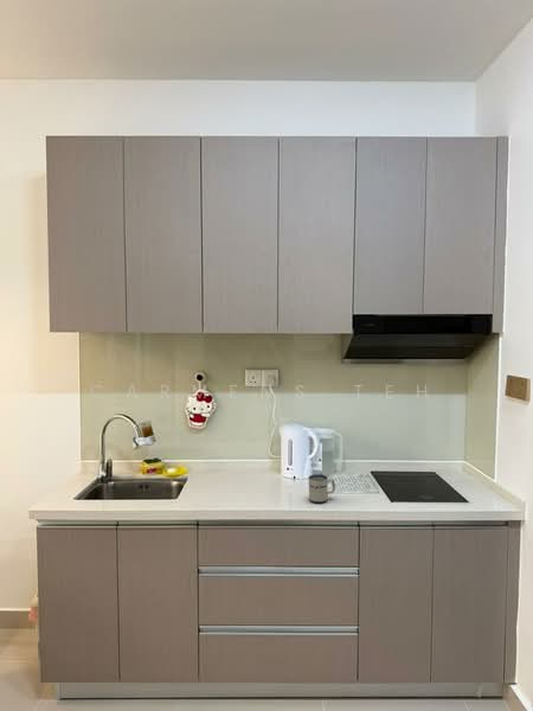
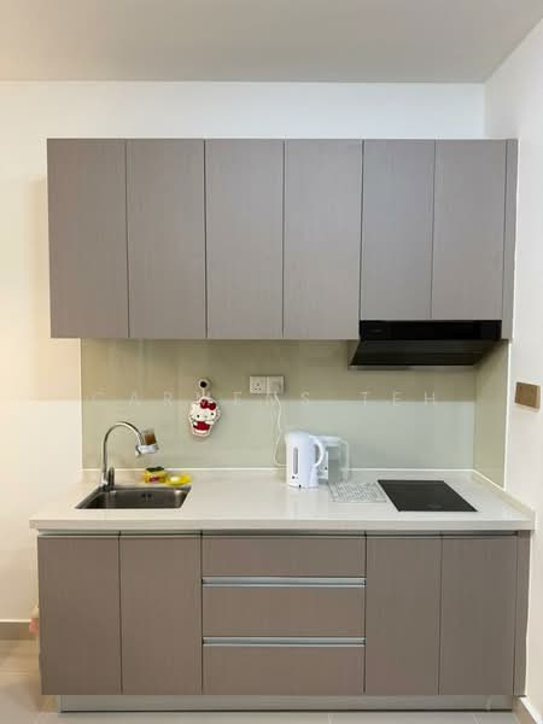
- mug (321, 488)
